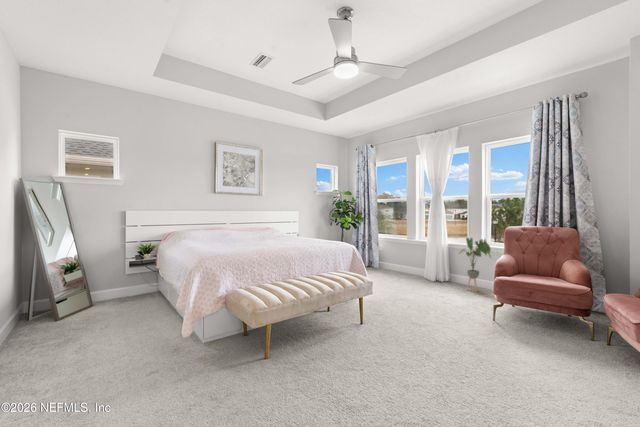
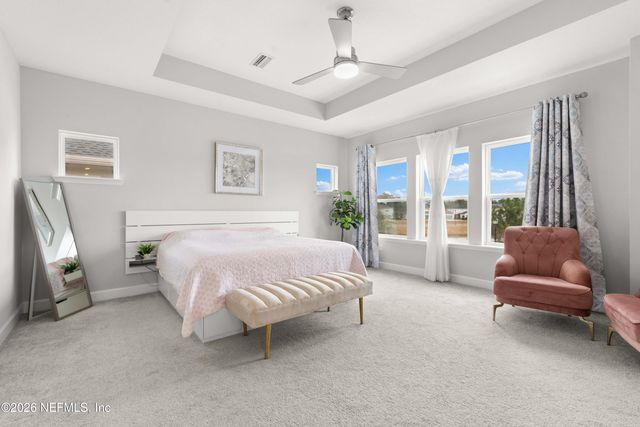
- house plant (475, 265)
